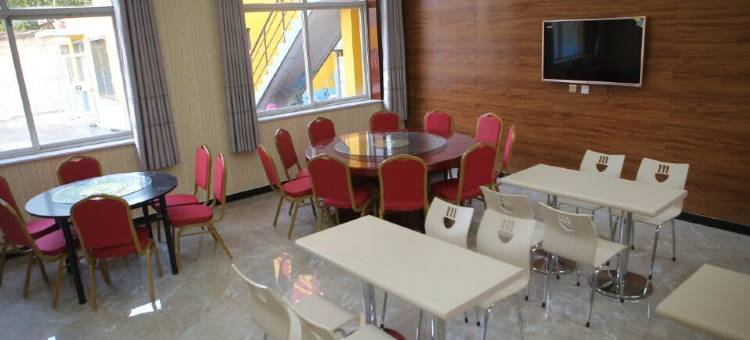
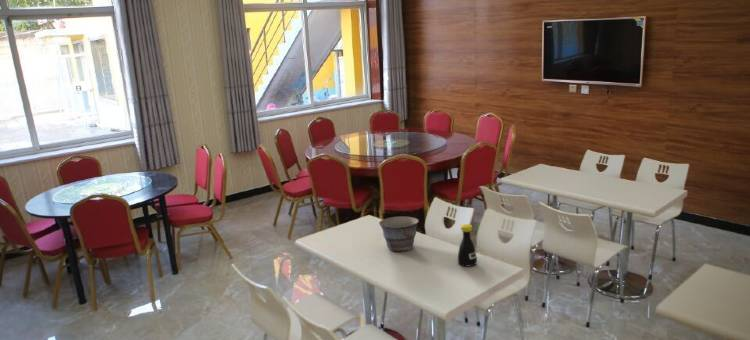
+ bottle (466, 244)
+ bowl (399, 234)
